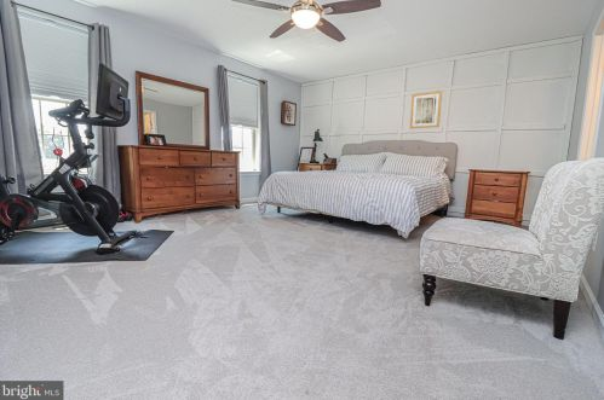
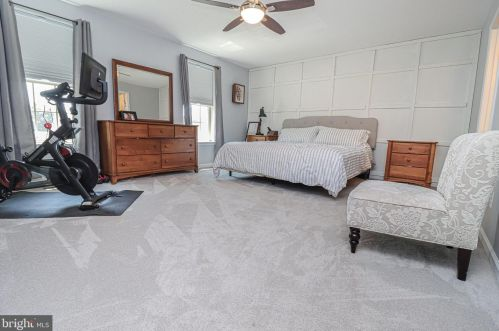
- wall art (425, 110)
